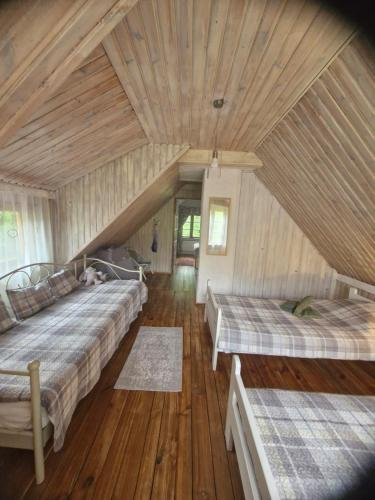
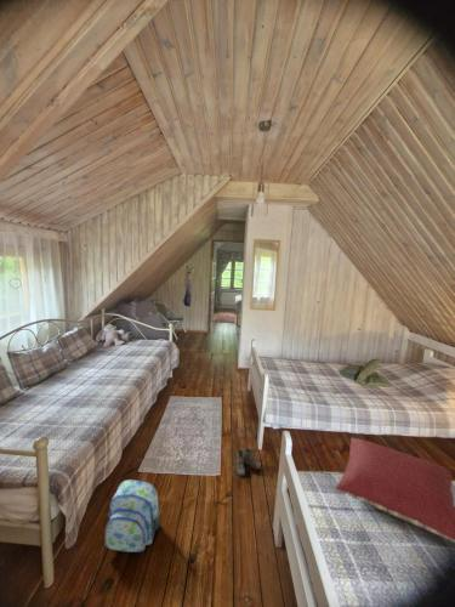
+ pillow (396, 480)
+ backpack (132, 515)
+ boots (245, 460)
